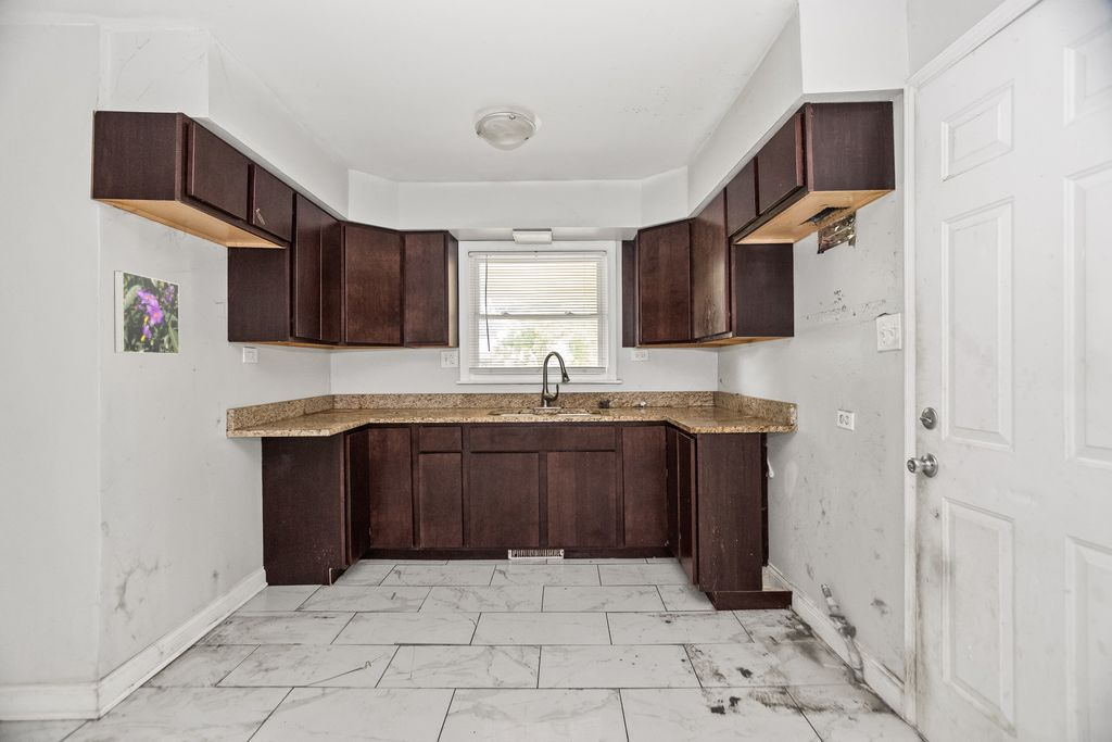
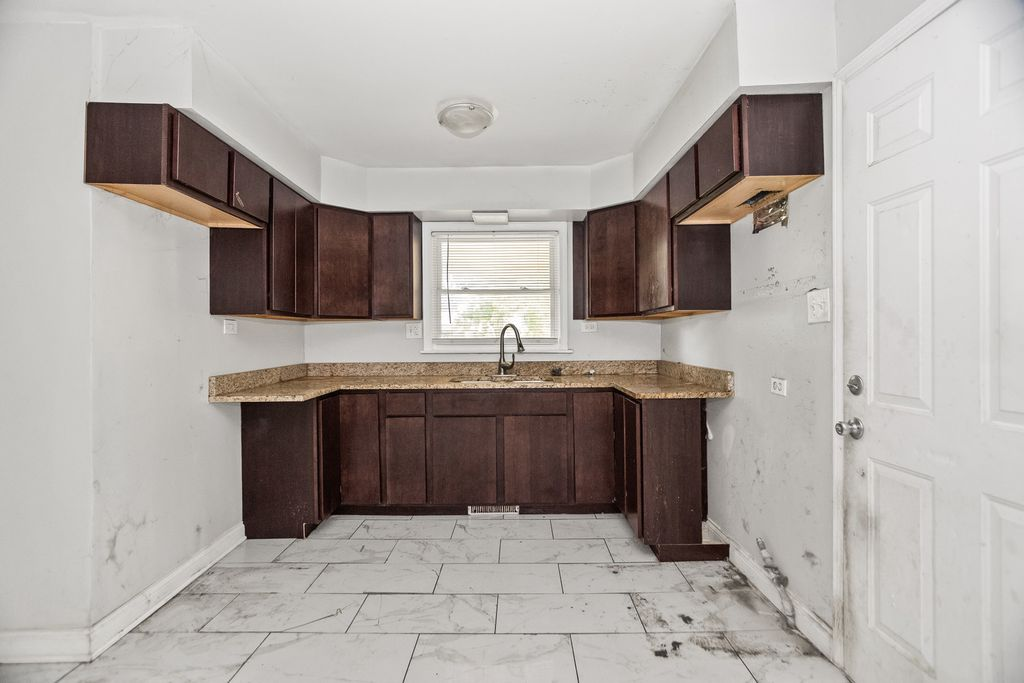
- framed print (149, 315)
